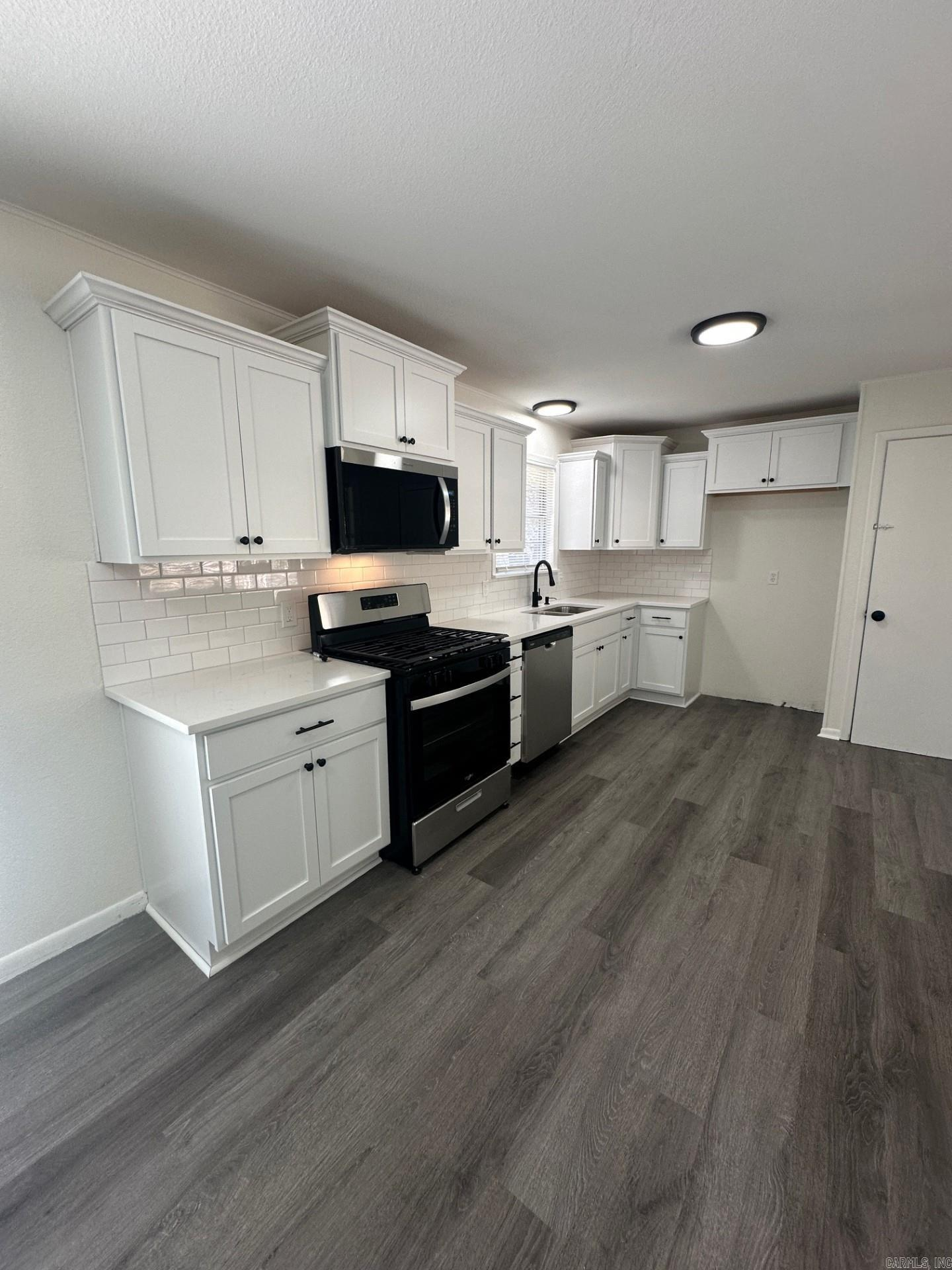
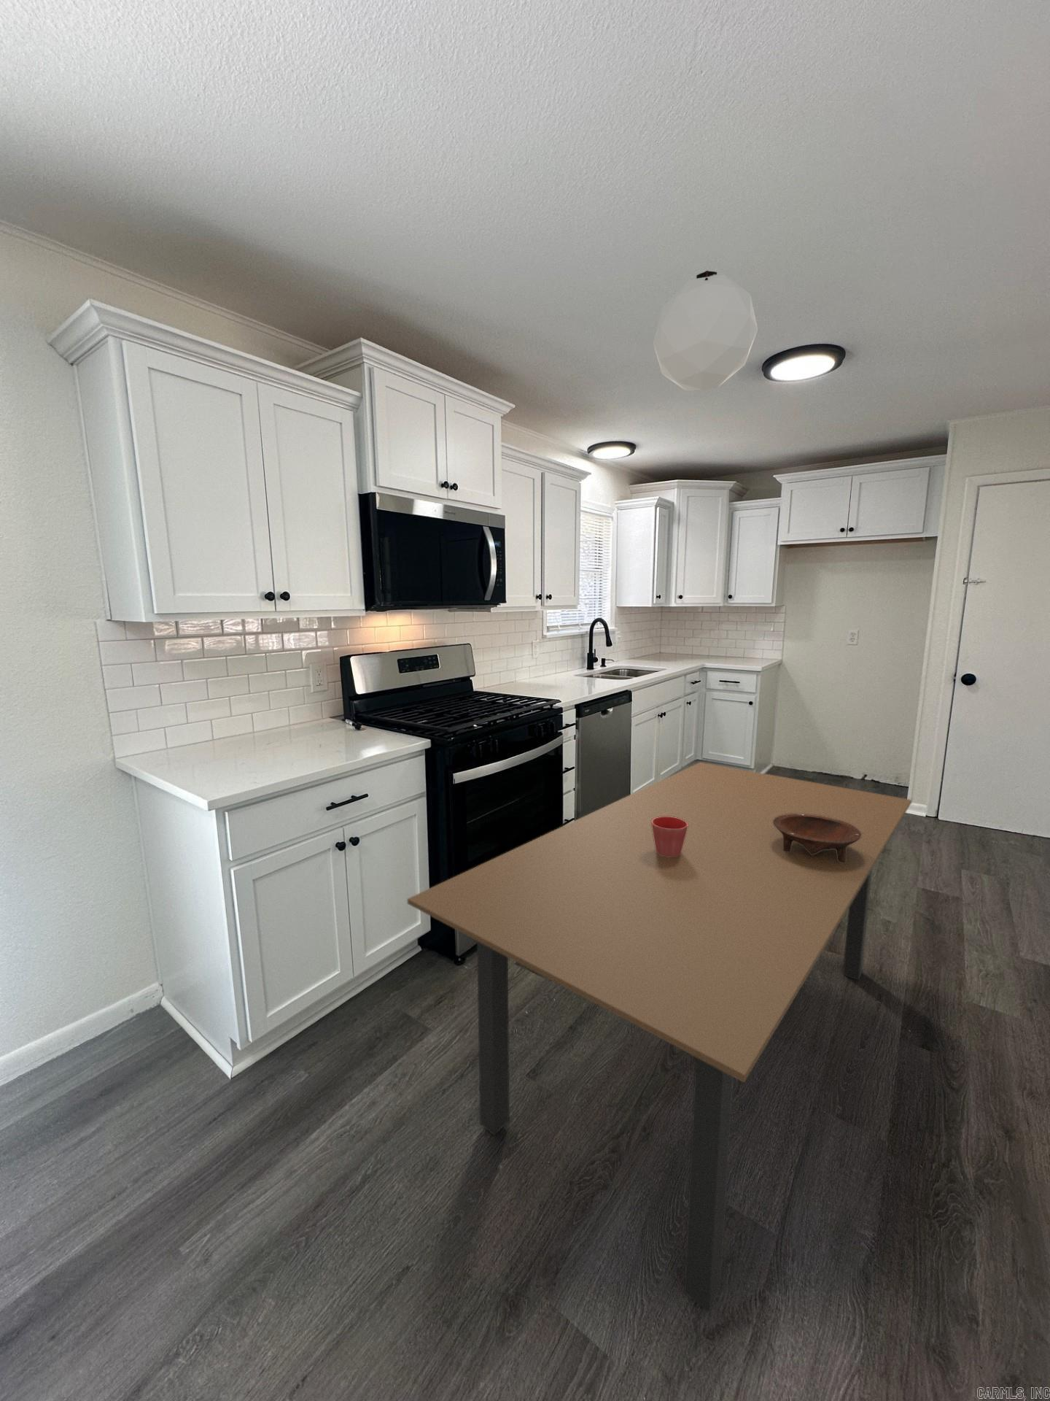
+ pendant light (704, 334)
+ flower pot (668, 836)
+ bowl (815, 835)
+ dining table (706, 940)
